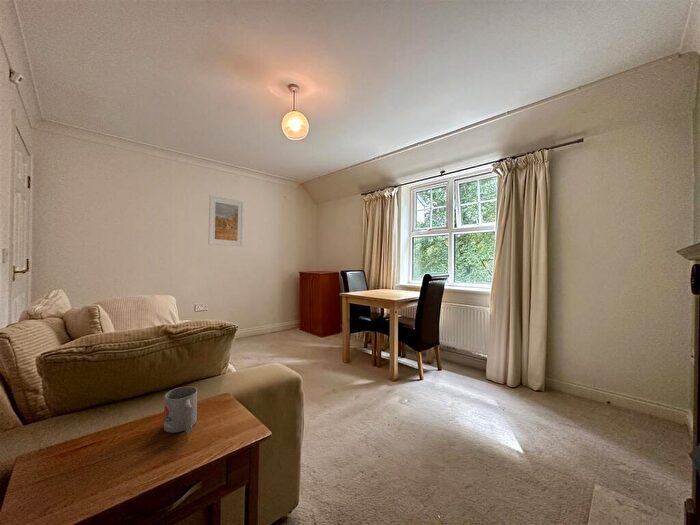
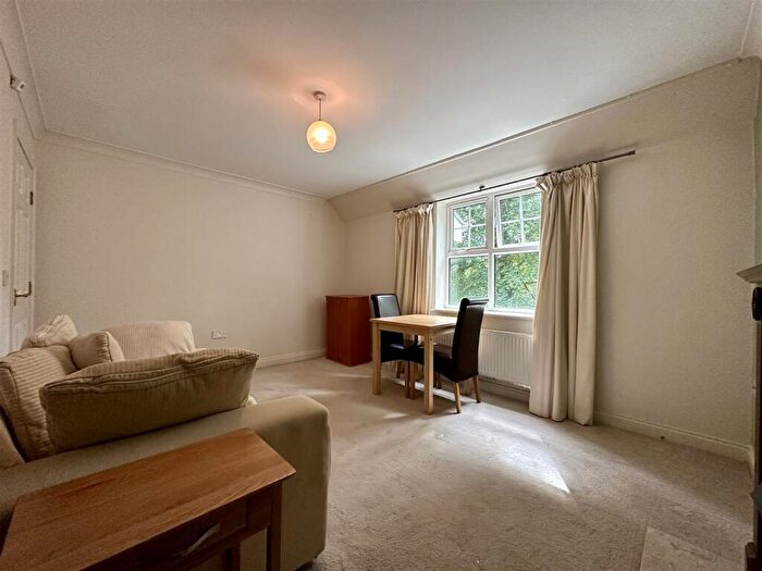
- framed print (226, 222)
- mug (183, 411)
